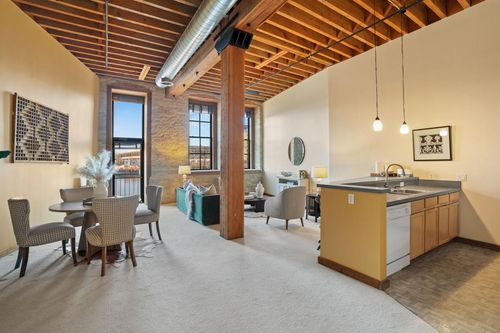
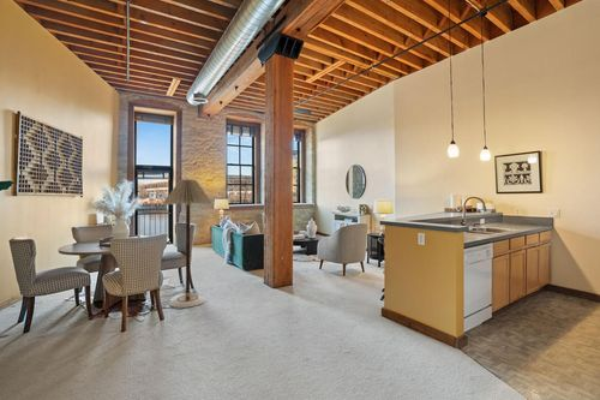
+ floor lamp (187, 240)
